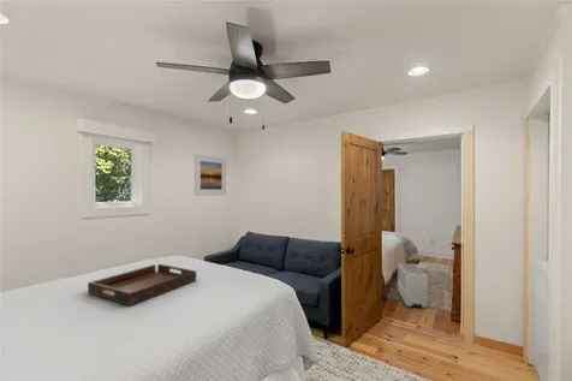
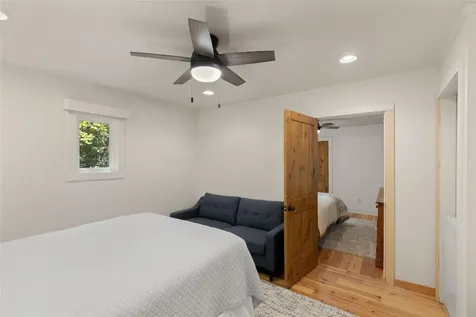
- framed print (210, 175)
- air purifier (411, 284)
- serving tray (145, 281)
